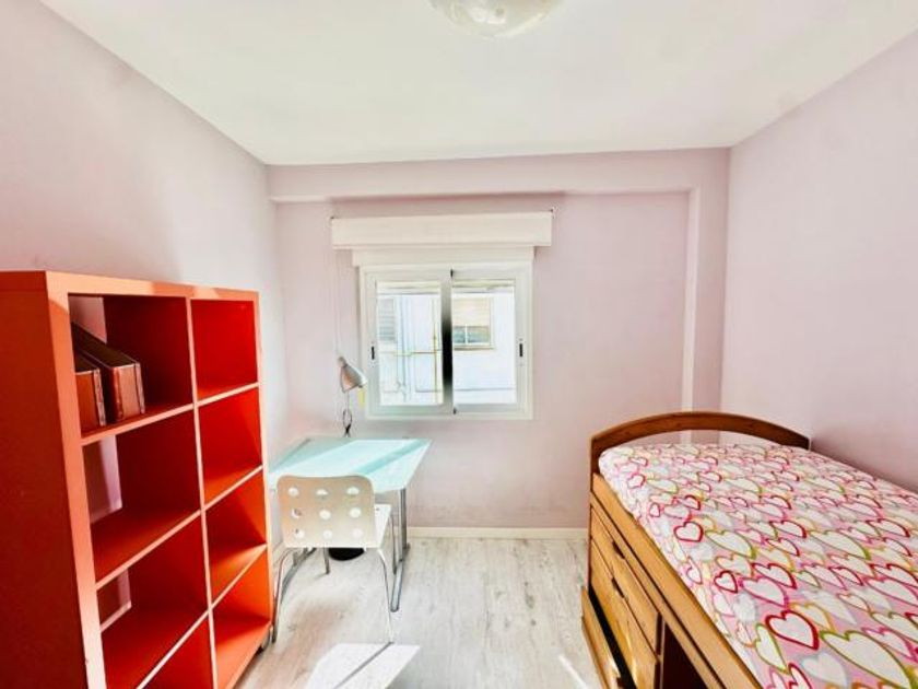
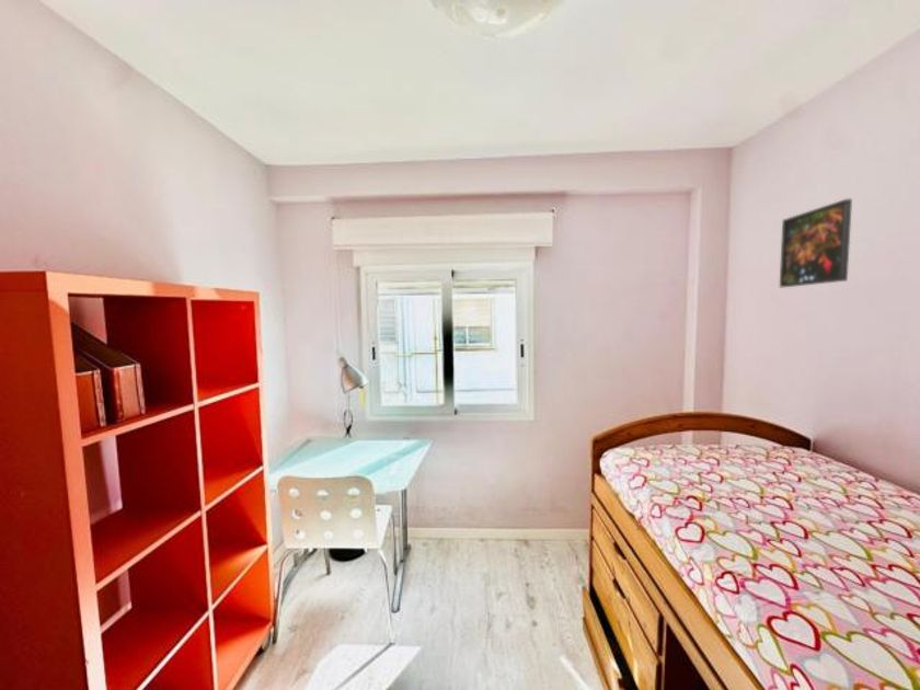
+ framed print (812, 248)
